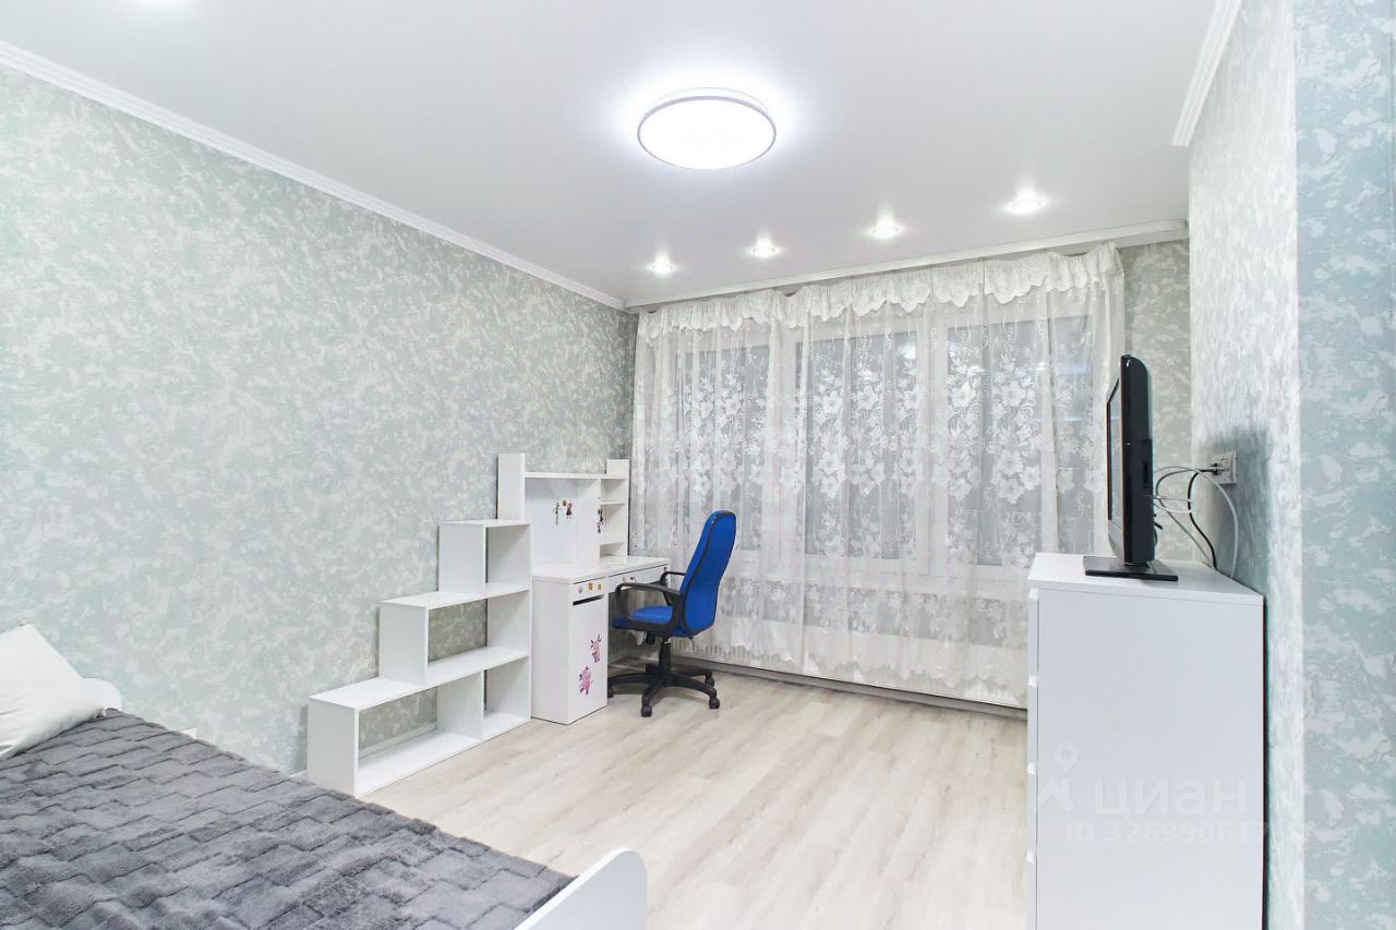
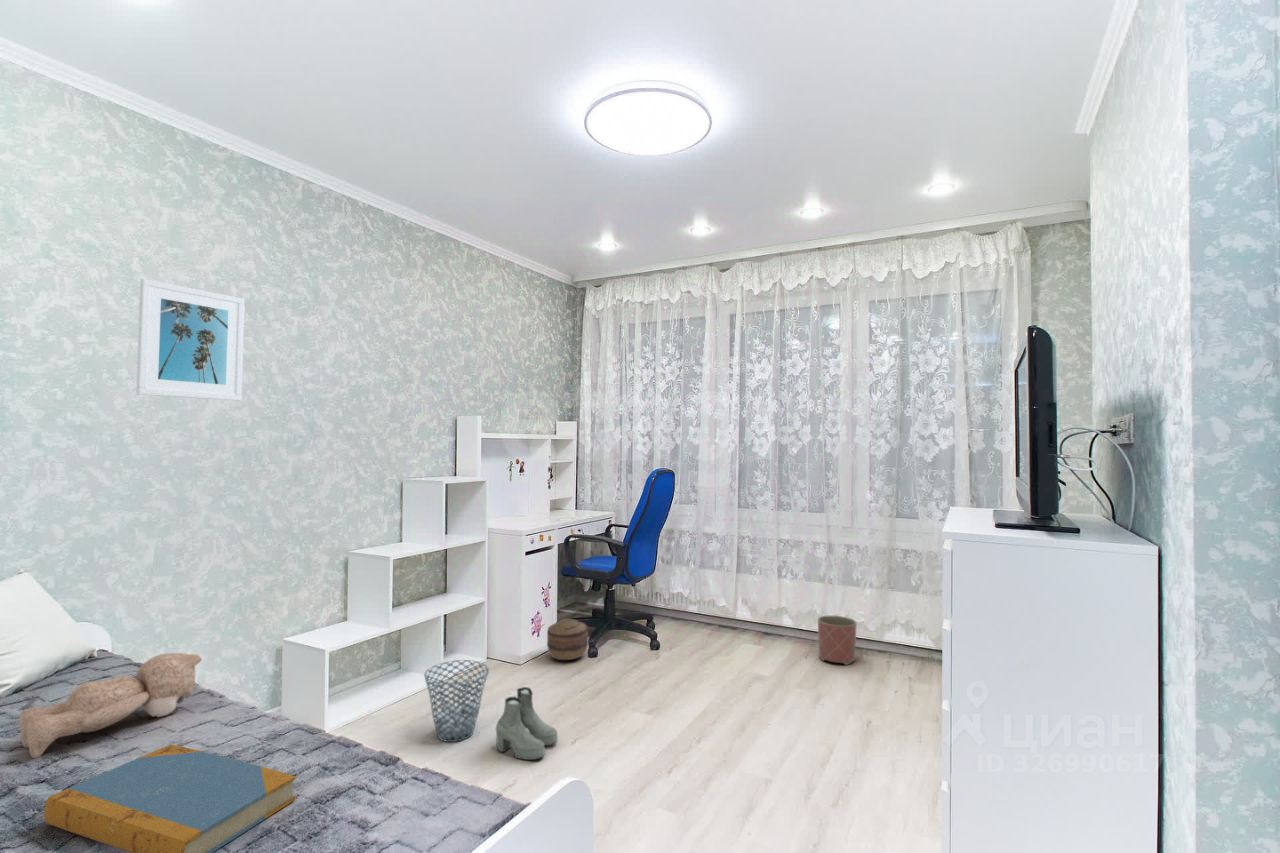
+ planter (836, 639)
+ waste basket (456, 702)
+ basket (567, 638)
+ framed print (194, 343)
+ teddy bear (119, 696)
+ book (174, 799)
+ boots (527, 720)
